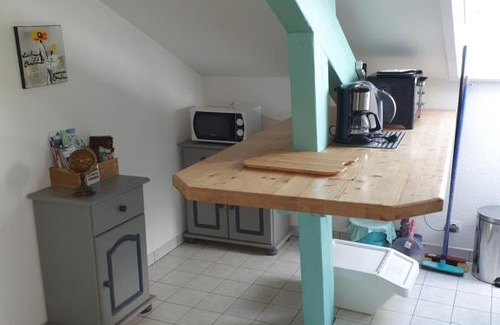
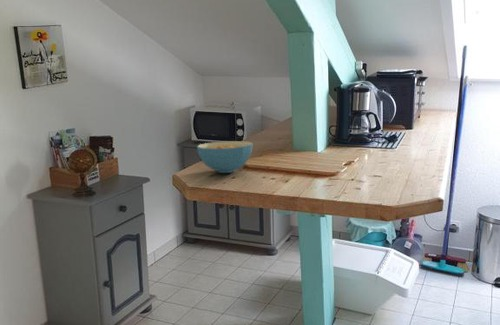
+ cereal bowl (225, 158)
